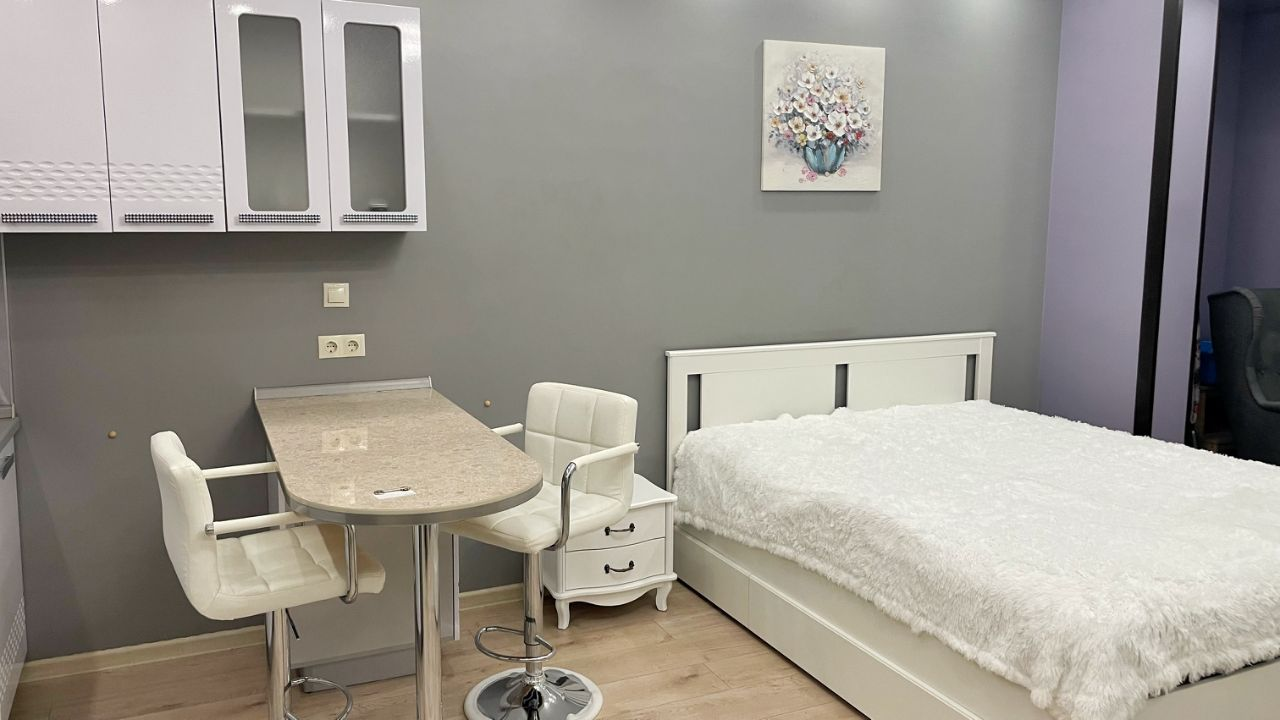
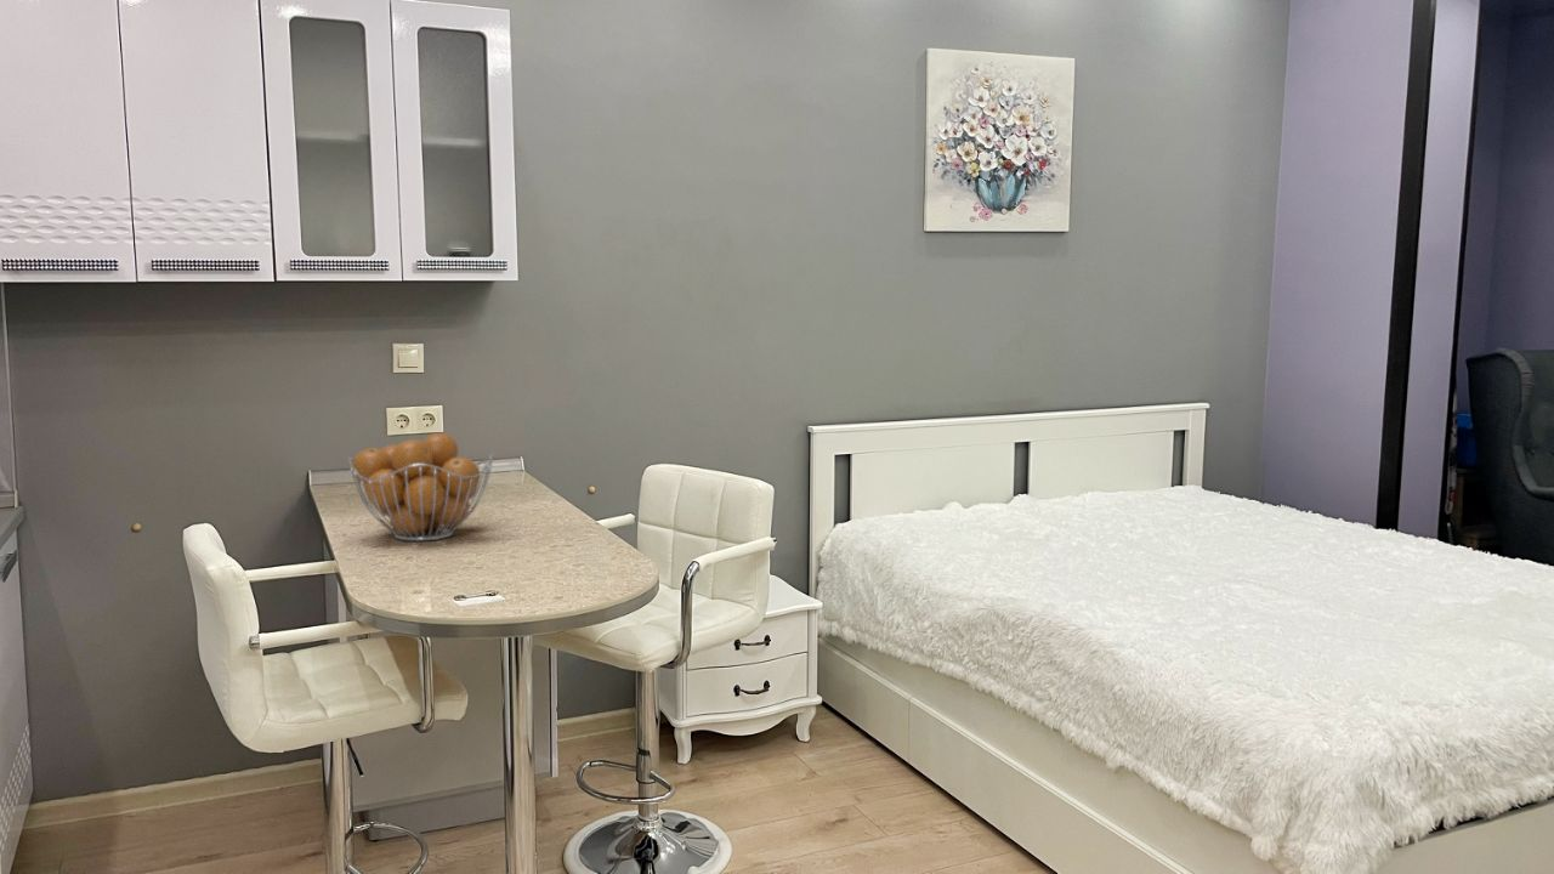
+ fruit basket (422, 486)
